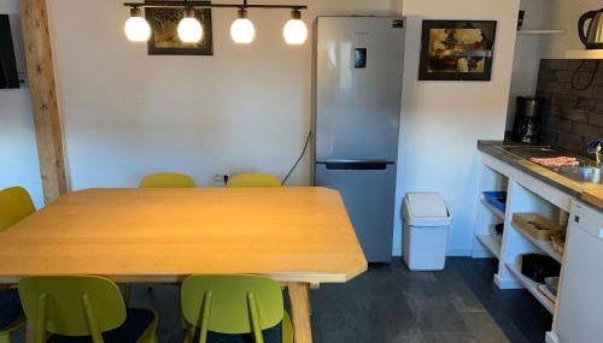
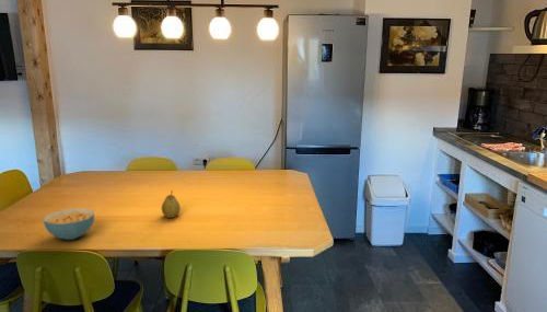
+ cereal bowl (70, 226)
+ fruit (171, 204)
